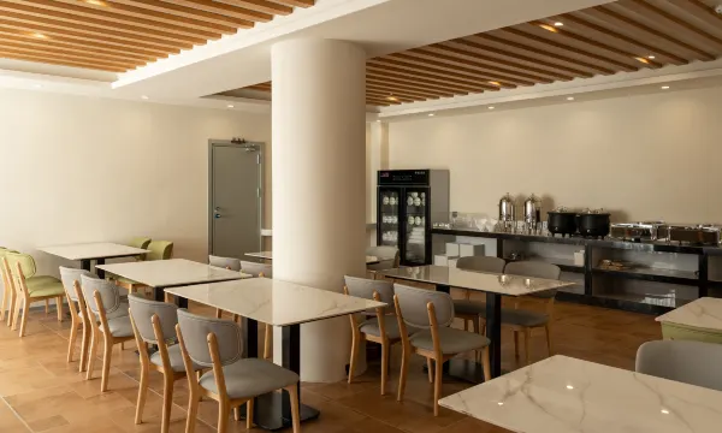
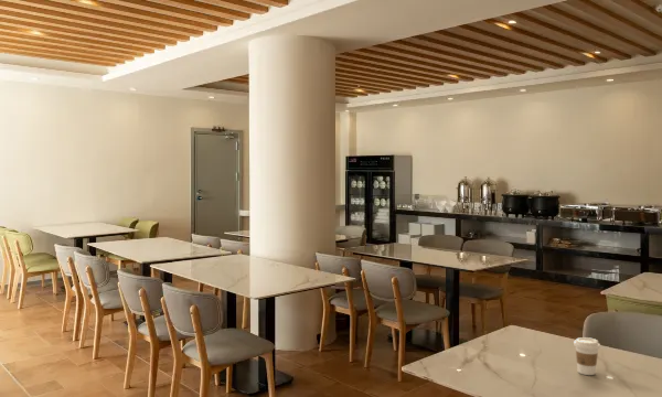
+ coffee cup (586, 355)
